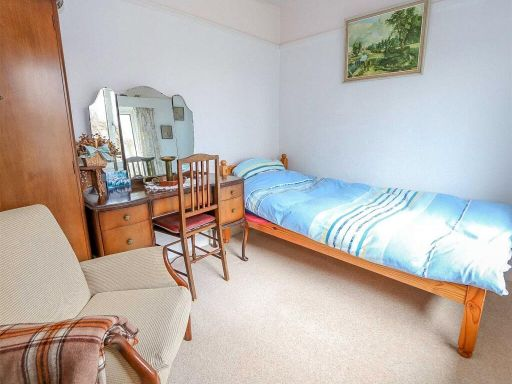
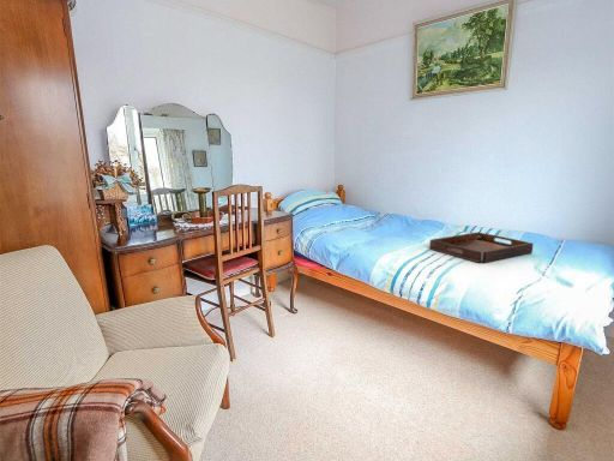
+ serving tray (478, 245)
